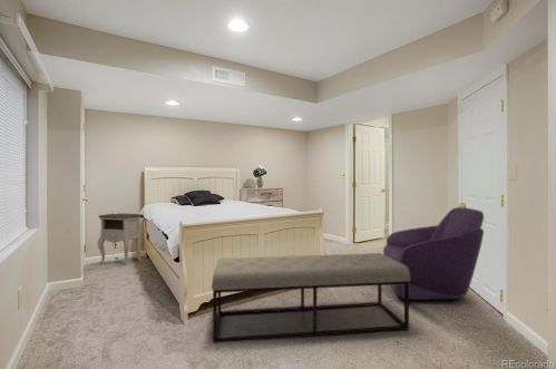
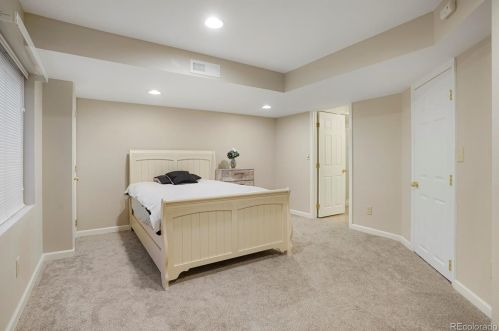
- armchair (430, 250)
- nightstand (120, 239)
- bench (308, 288)
